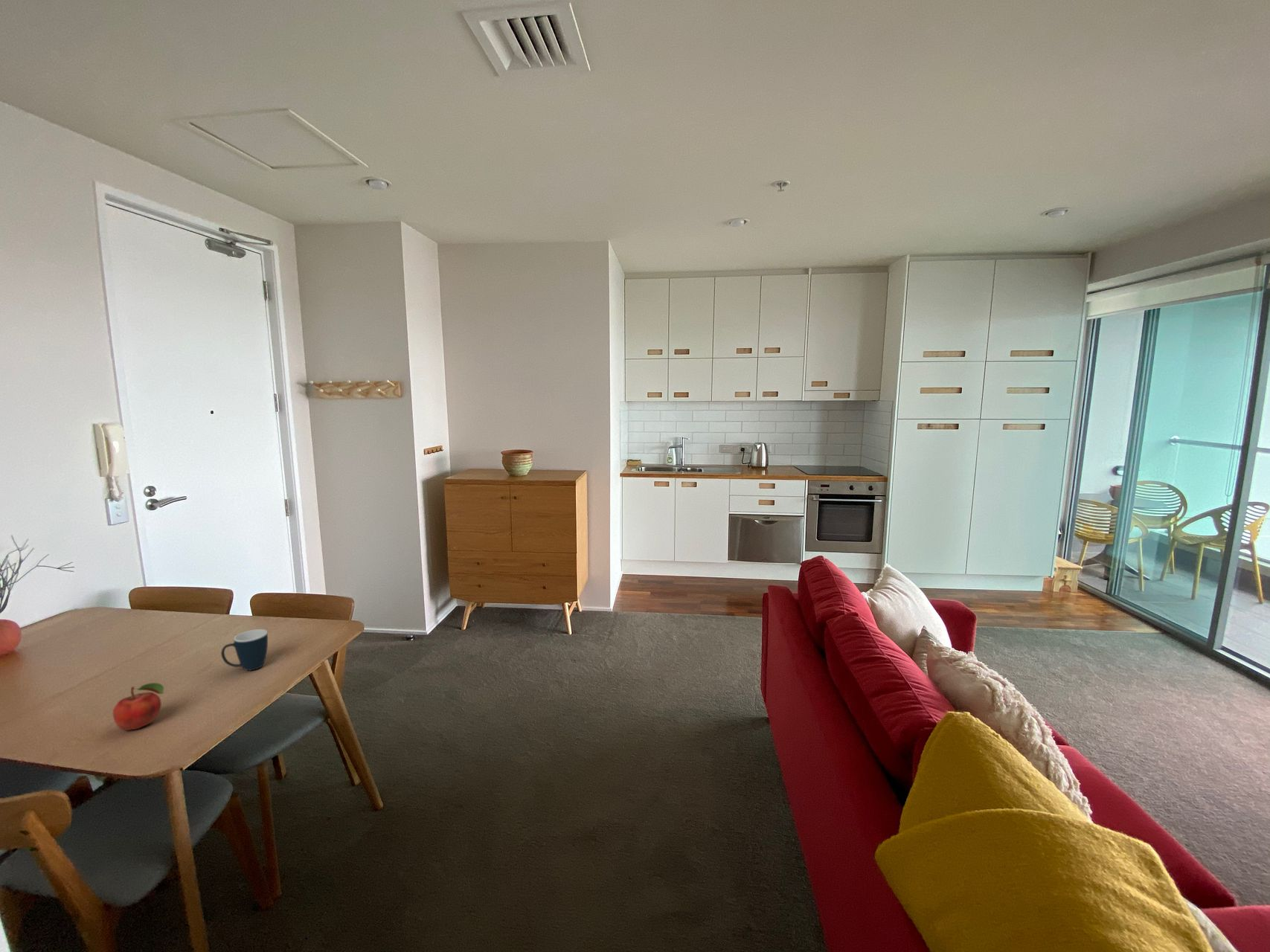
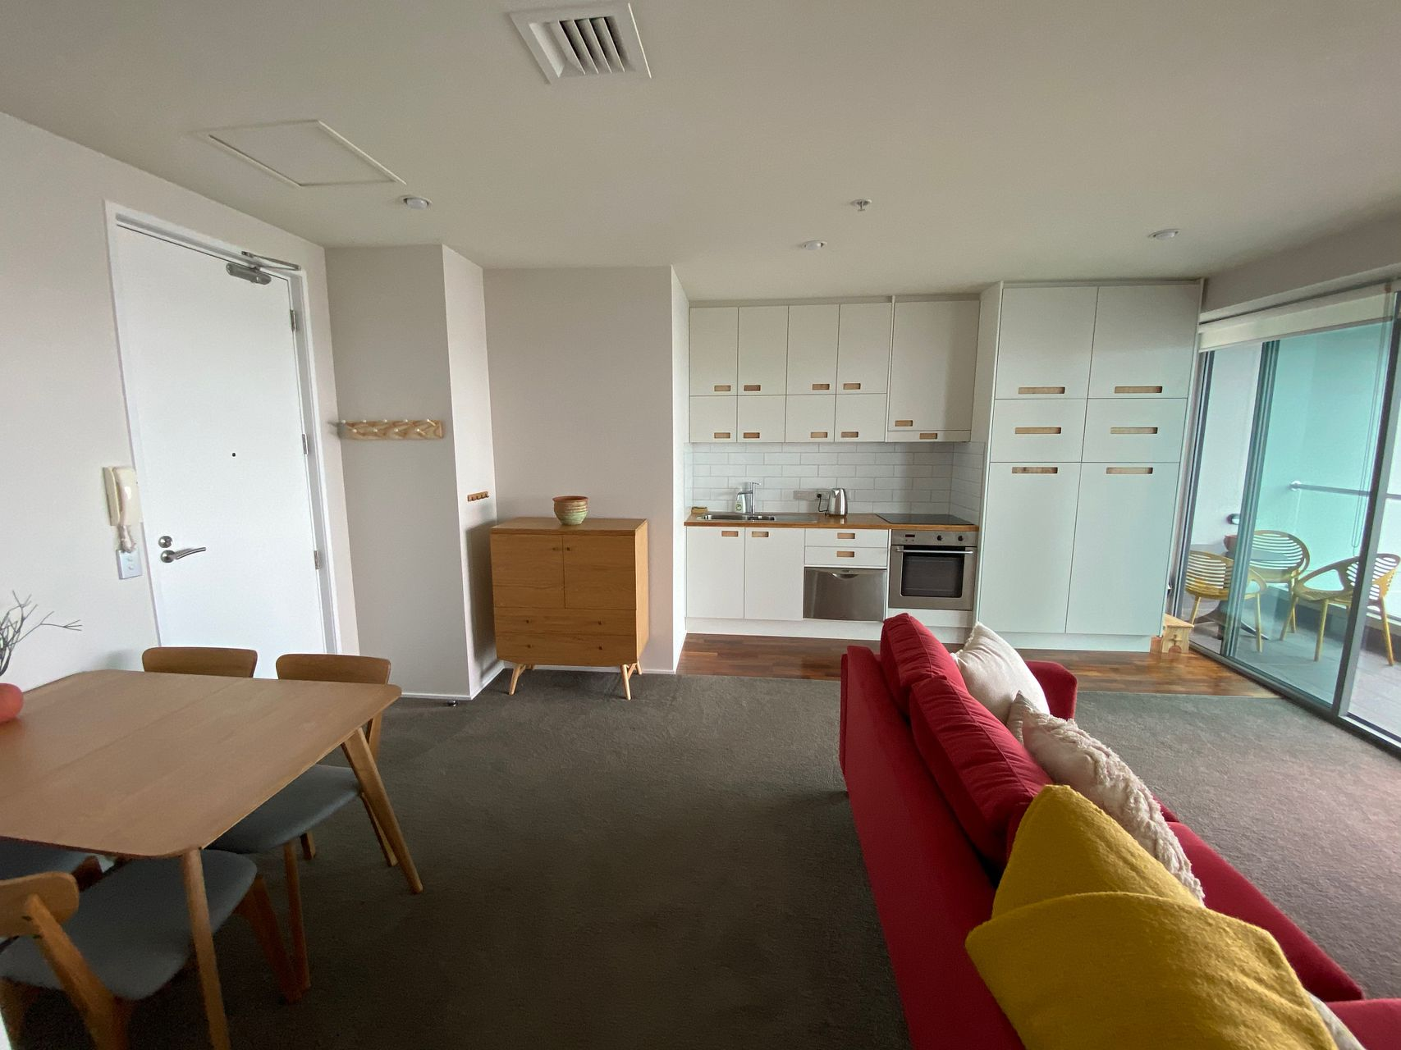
- fruit (140, 705)
- mug (246, 652)
